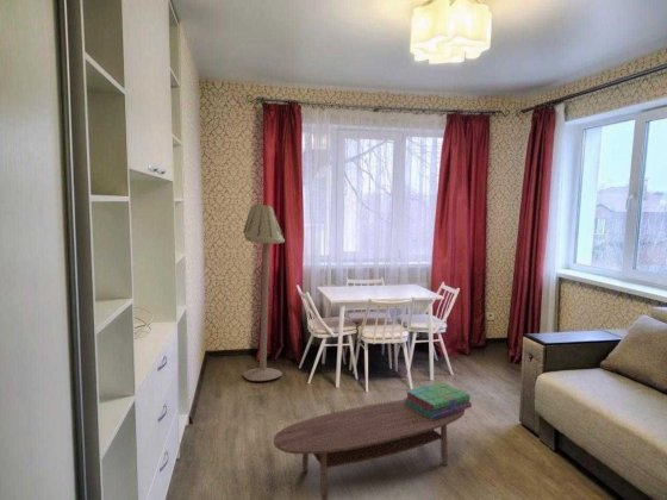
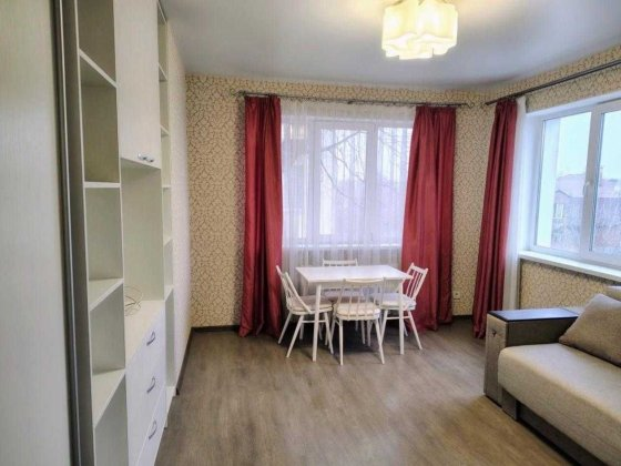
- stack of books (437, 399)
- floor lamp (263, 288)
- coffee table (376, 444)
